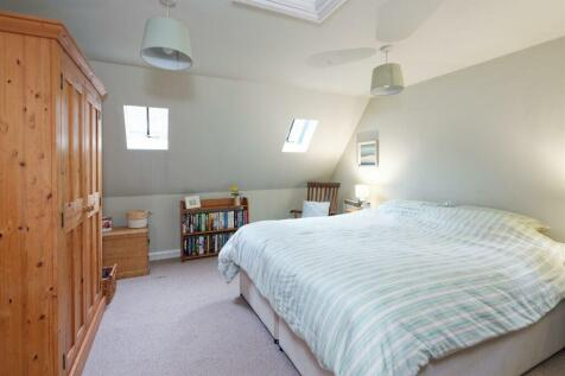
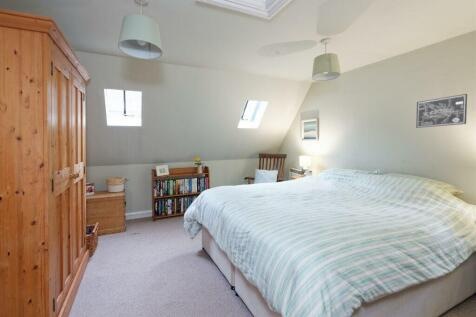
+ wall art (439, 112)
